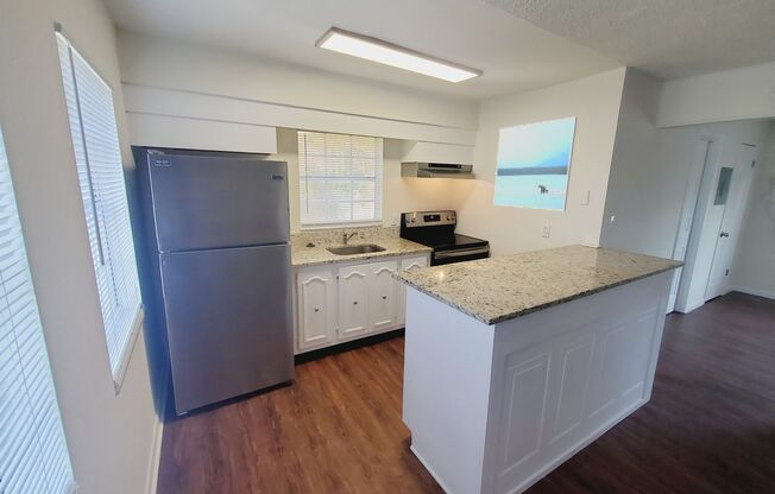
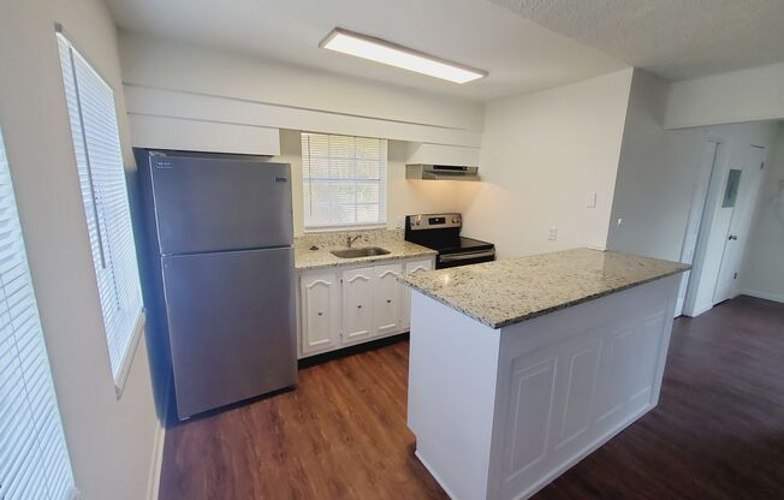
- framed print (530, 166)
